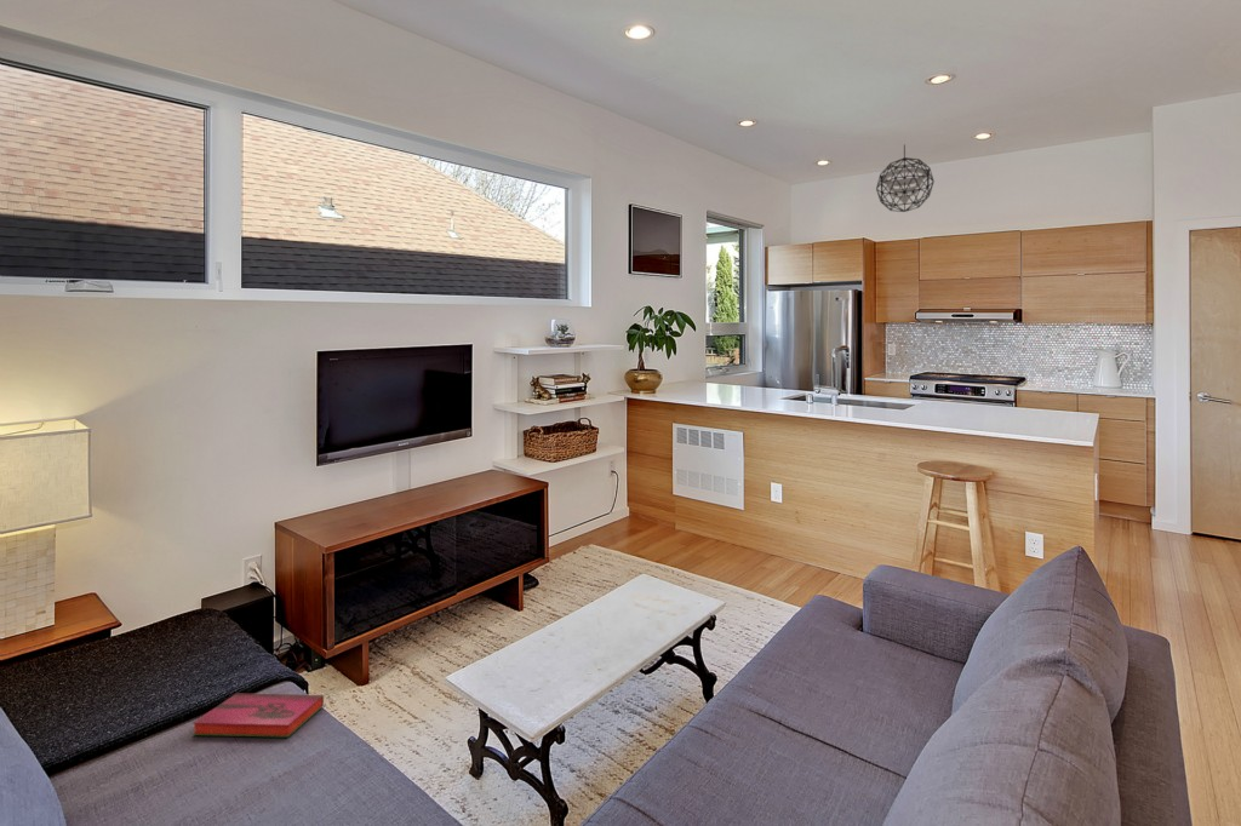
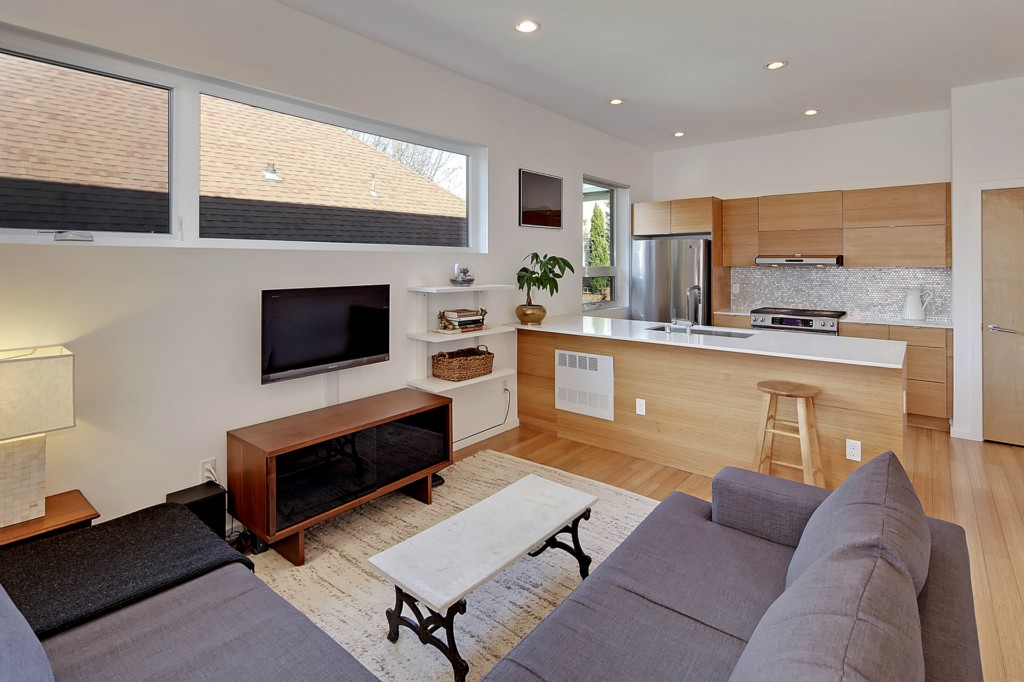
- pendant light (904, 178)
- hardback book (261, 713)
